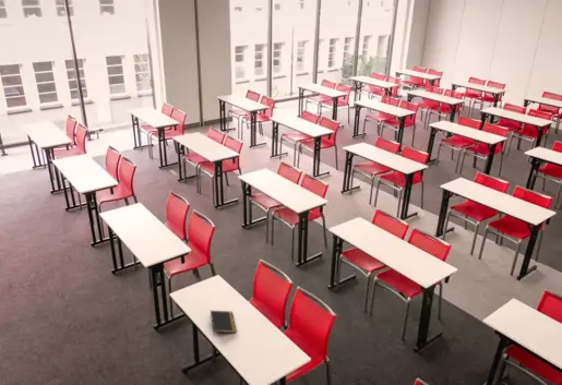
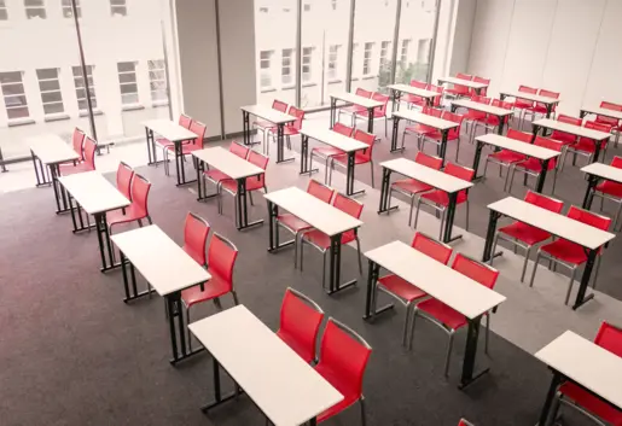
- notepad (223, 321)
